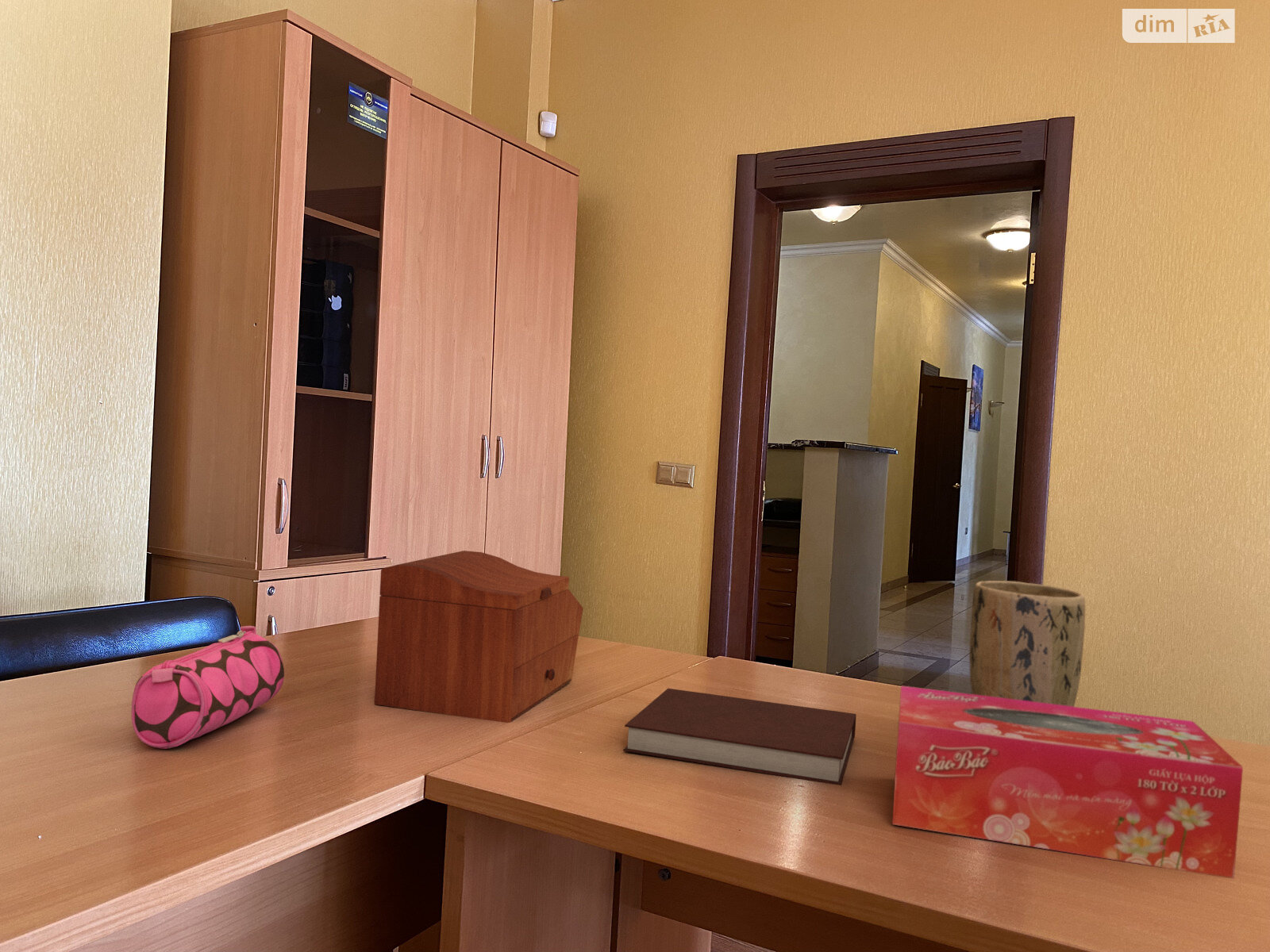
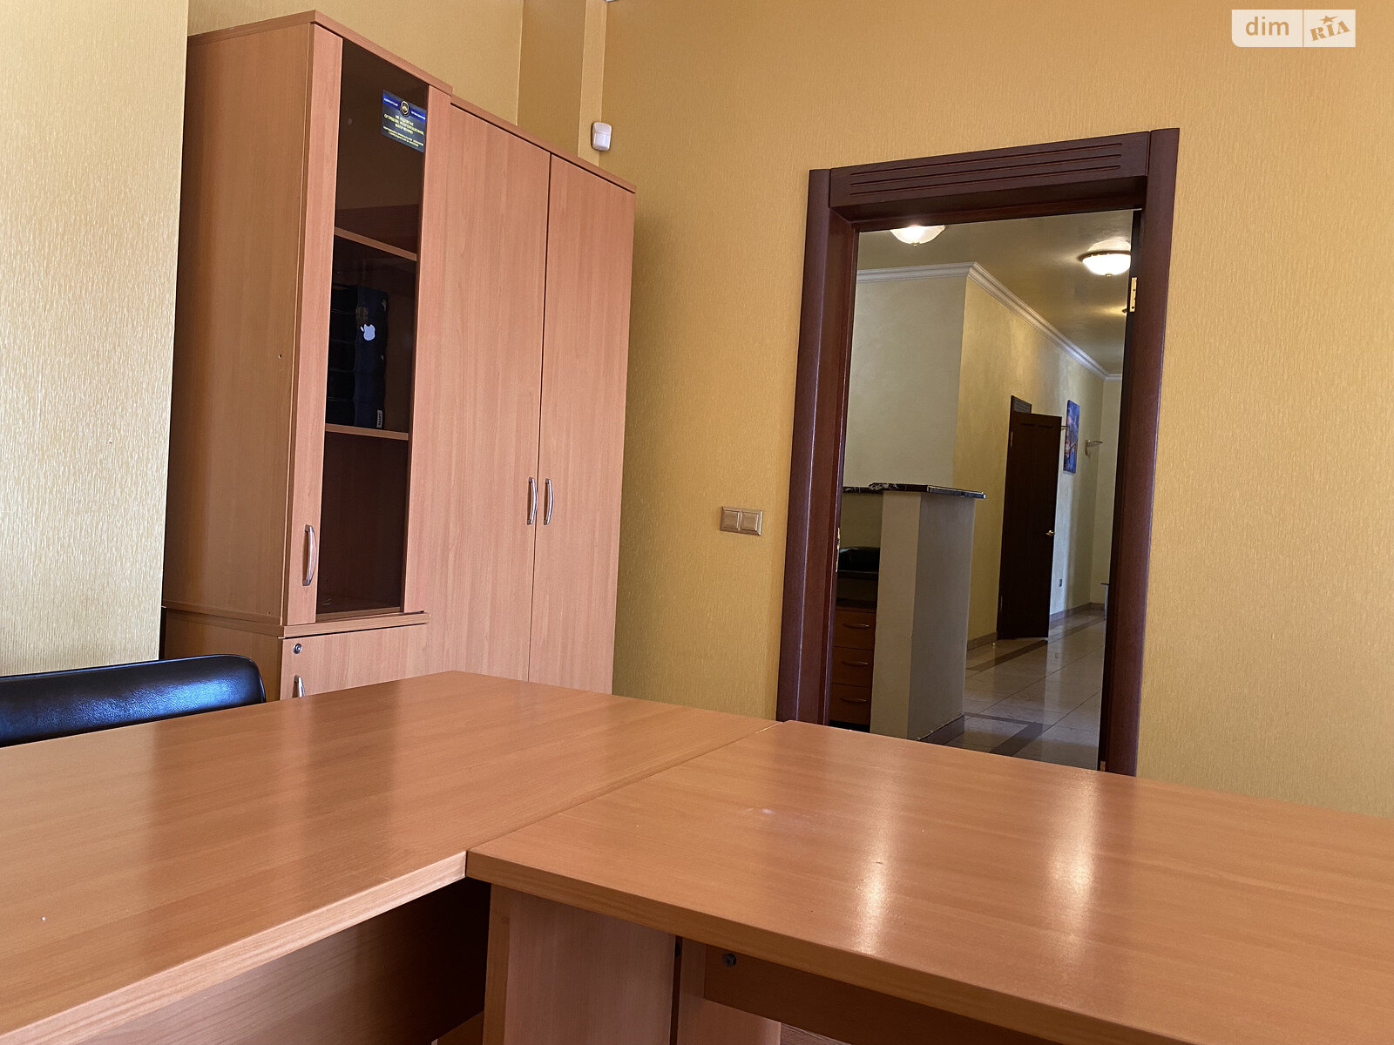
- sewing box (491, 624)
- pencil case (210, 682)
- notebook (745, 731)
- plant pot (1023, 664)
- tissue box (1048, 770)
